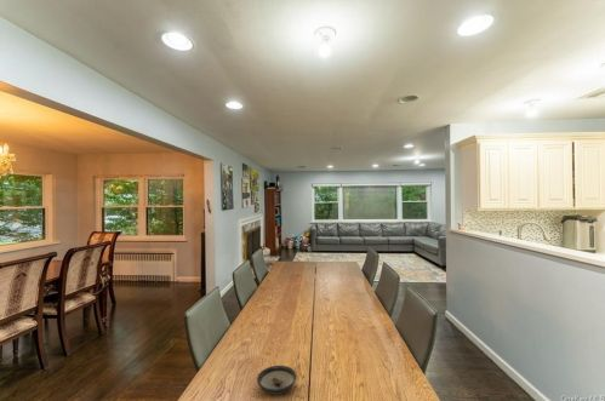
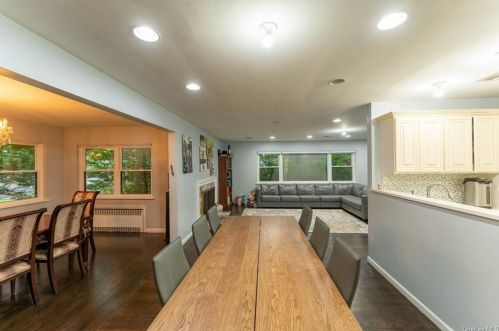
- saucer (276, 382)
